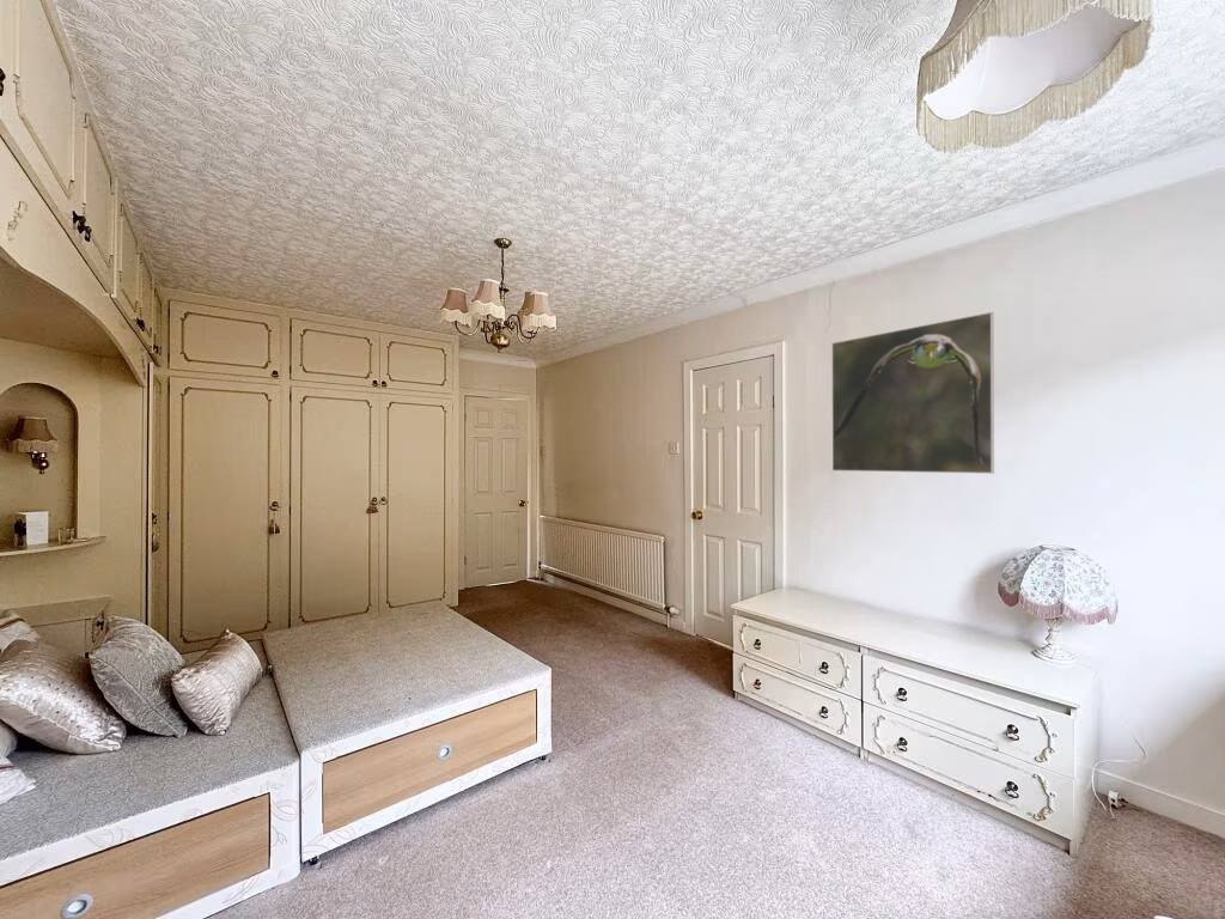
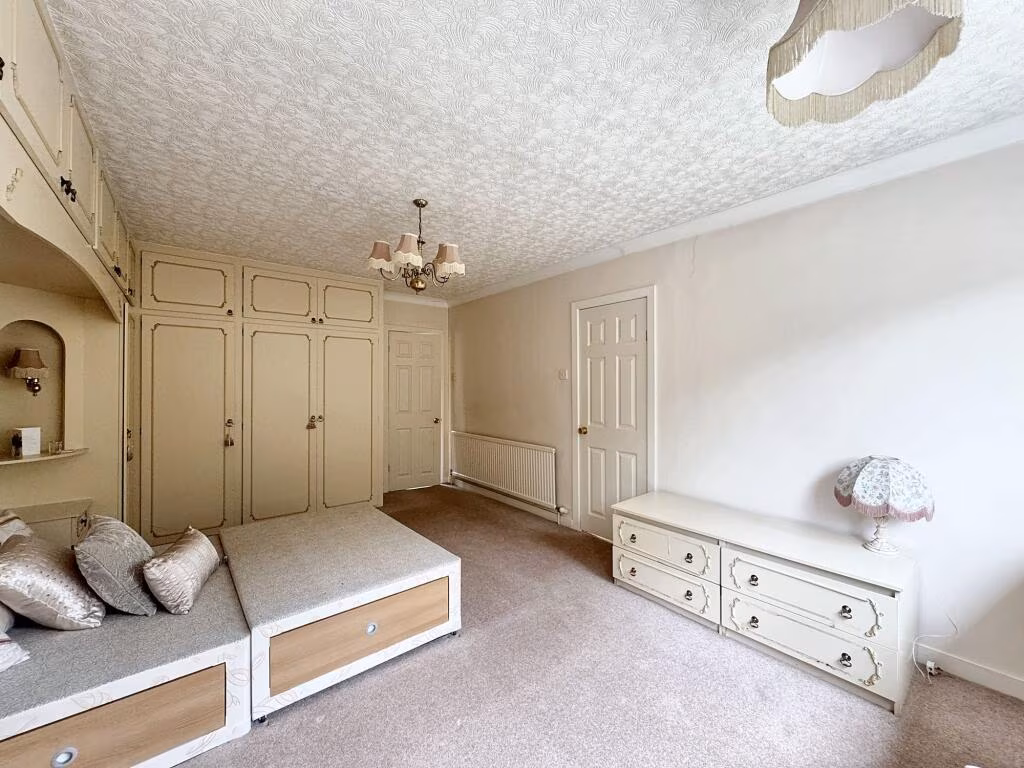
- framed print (903, 400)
